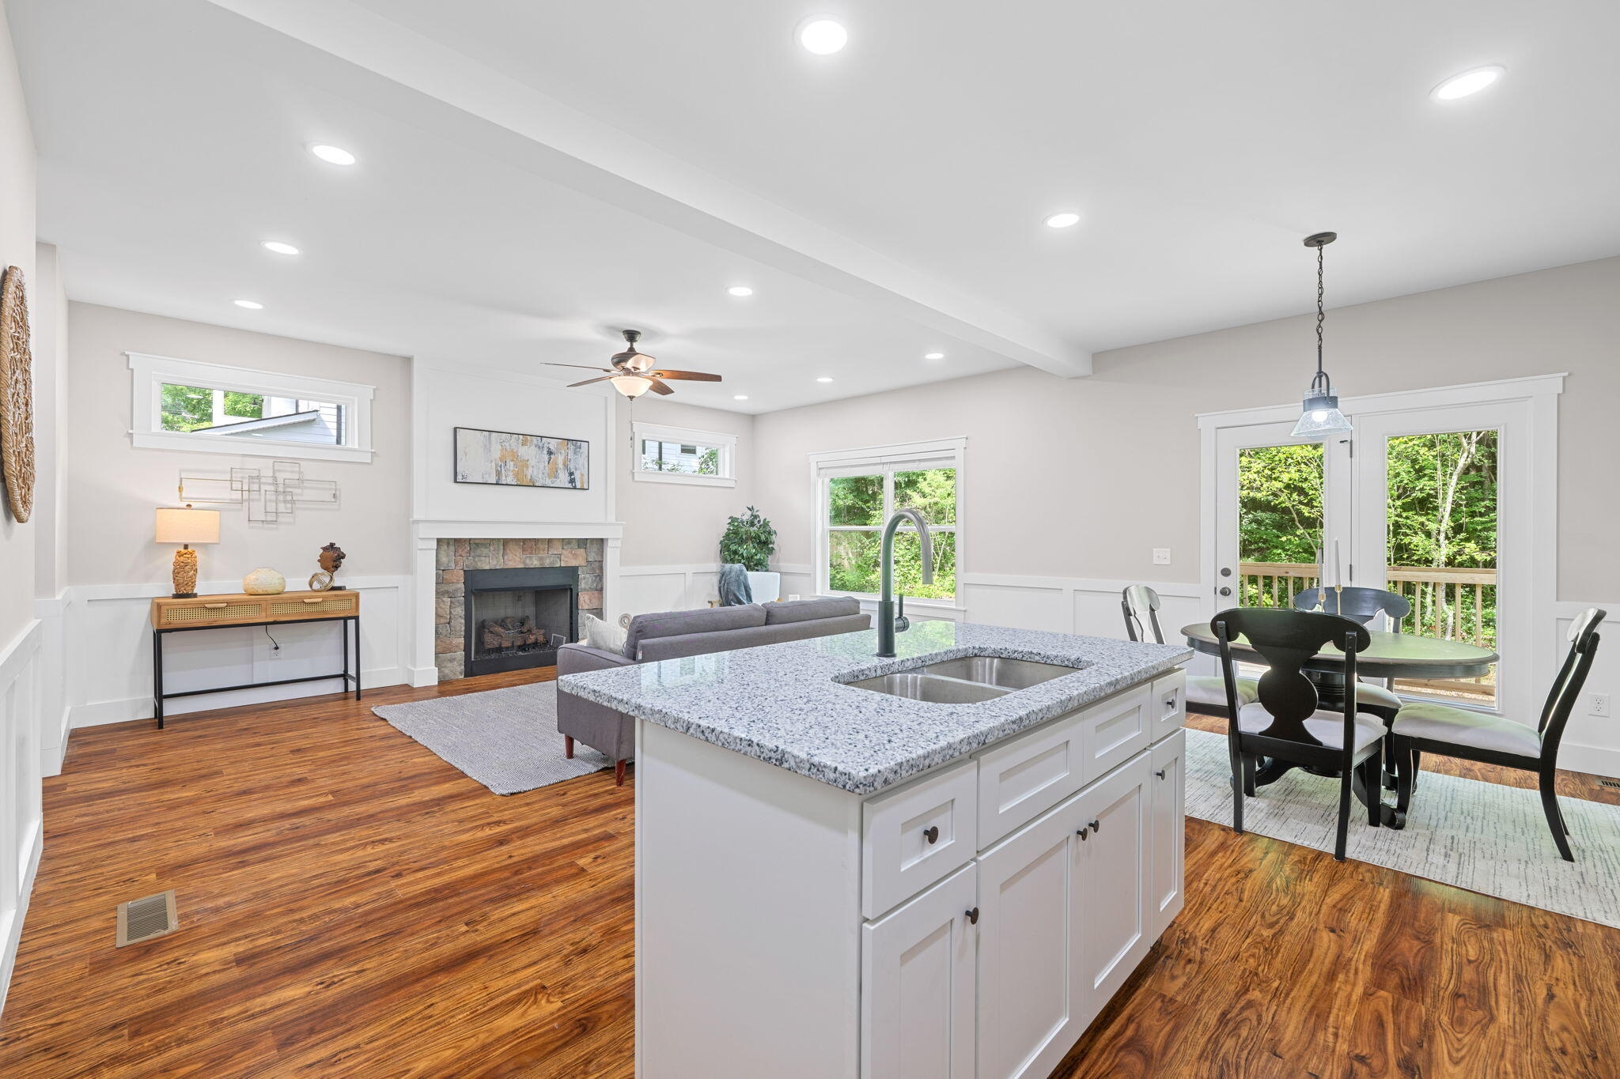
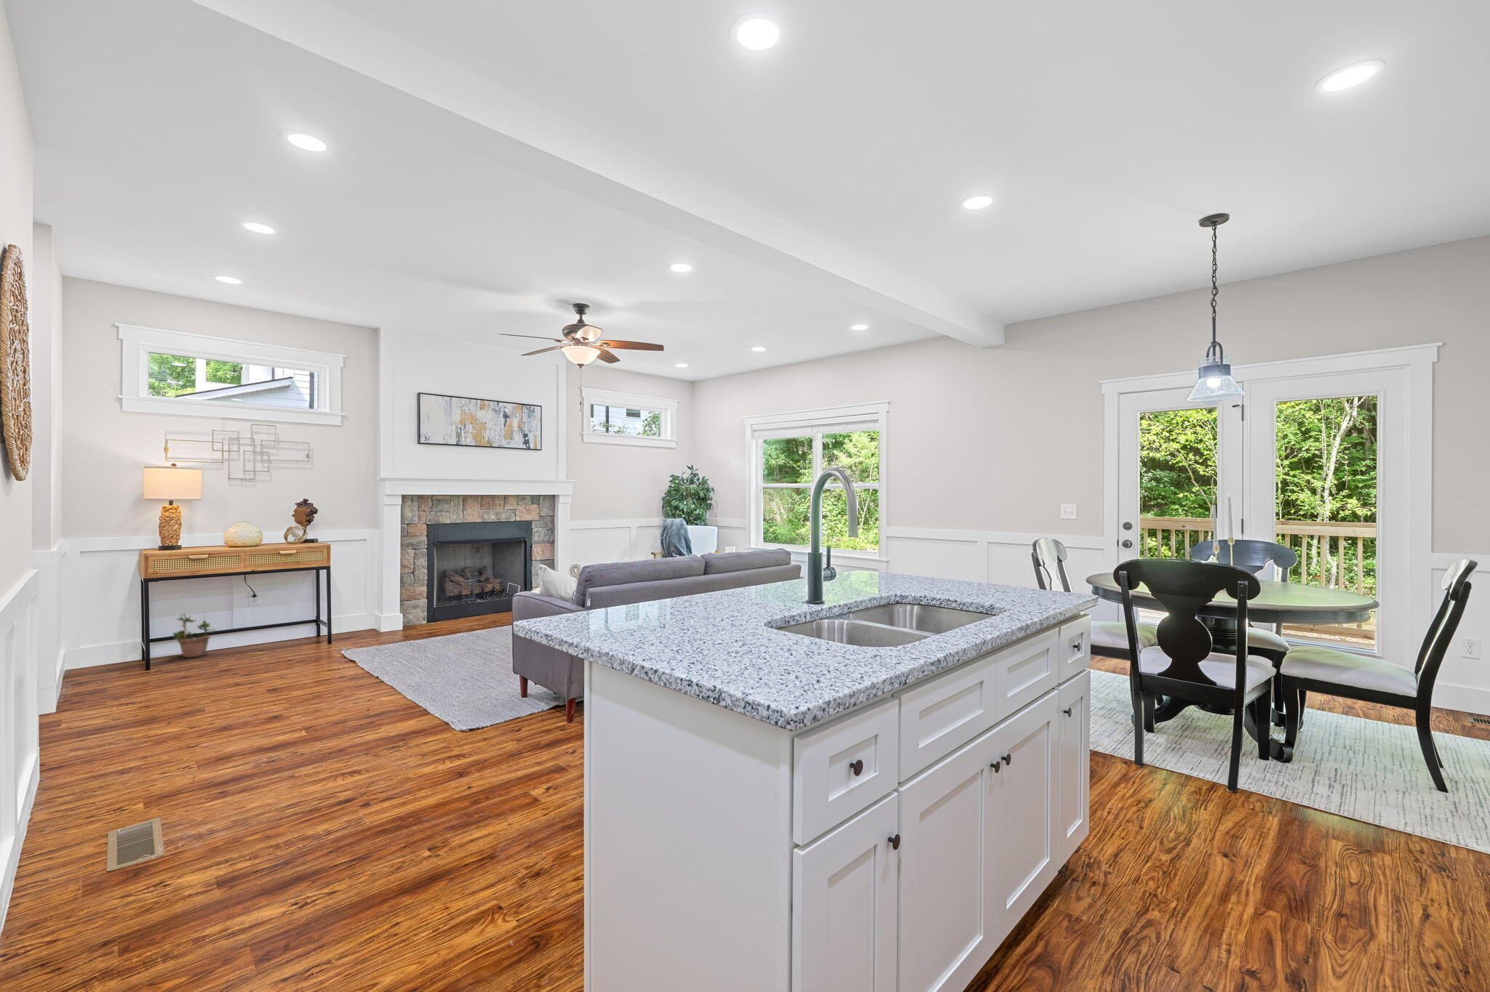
+ potted plant (194, 633)
